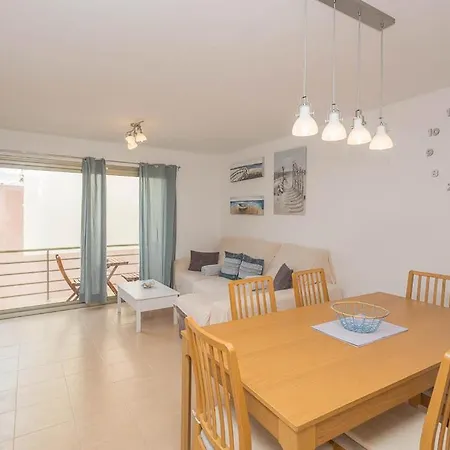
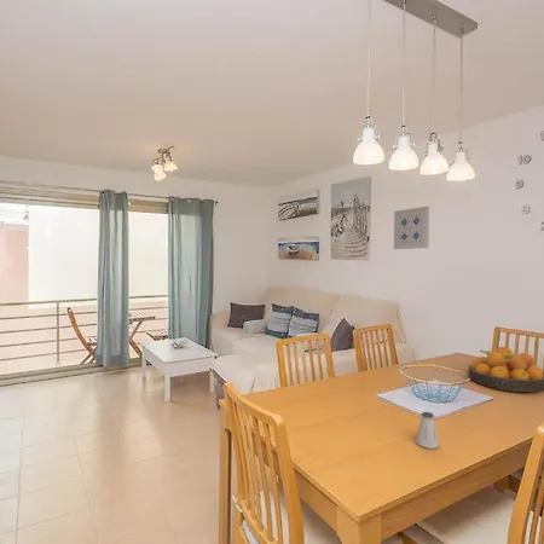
+ fruit bowl (507, 365)
+ saltshaker (427, 428)
+ wall art (410, 228)
